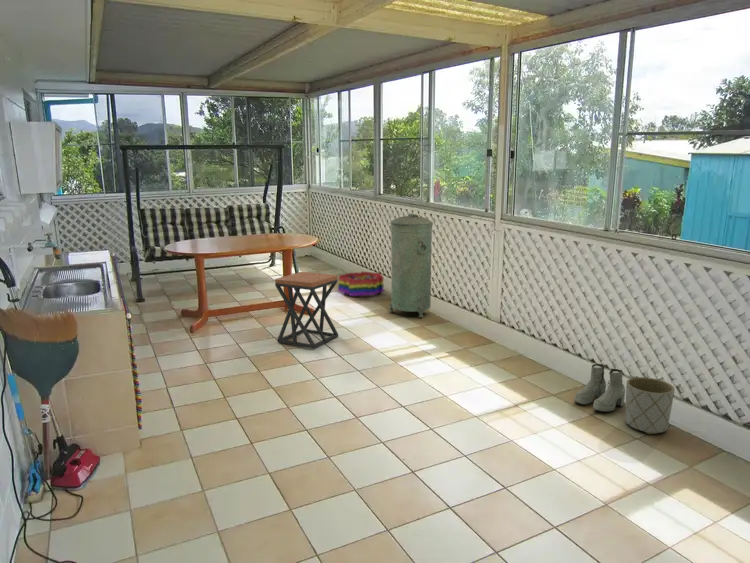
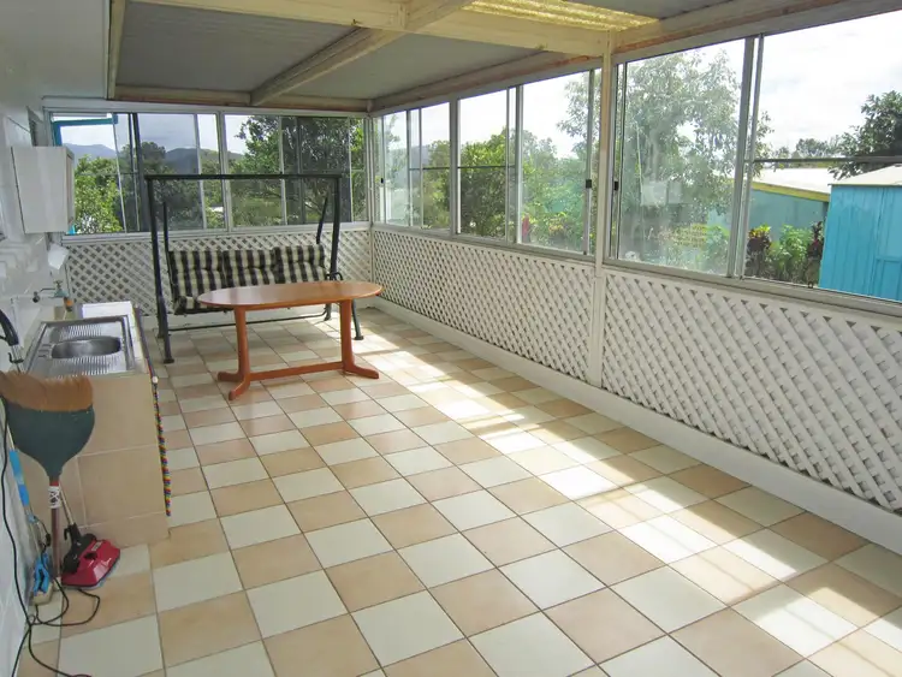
- trash can (411, 264)
- boots (601, 386)
- planter (648, 405)
- storage bin (360, 283)
- stool (307, 308)
